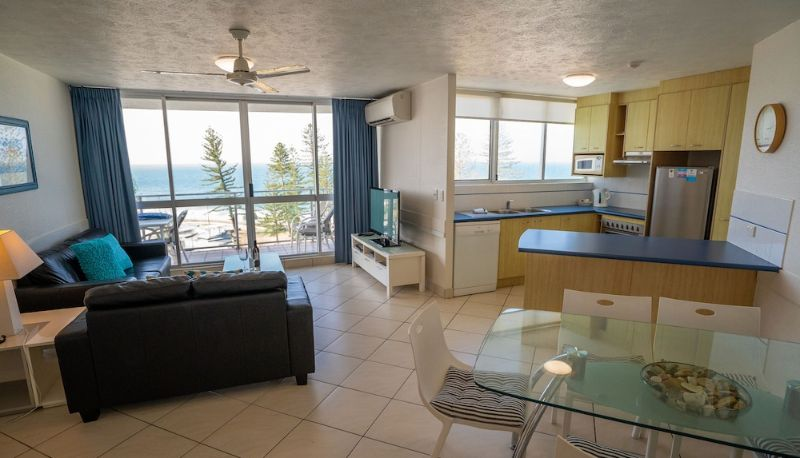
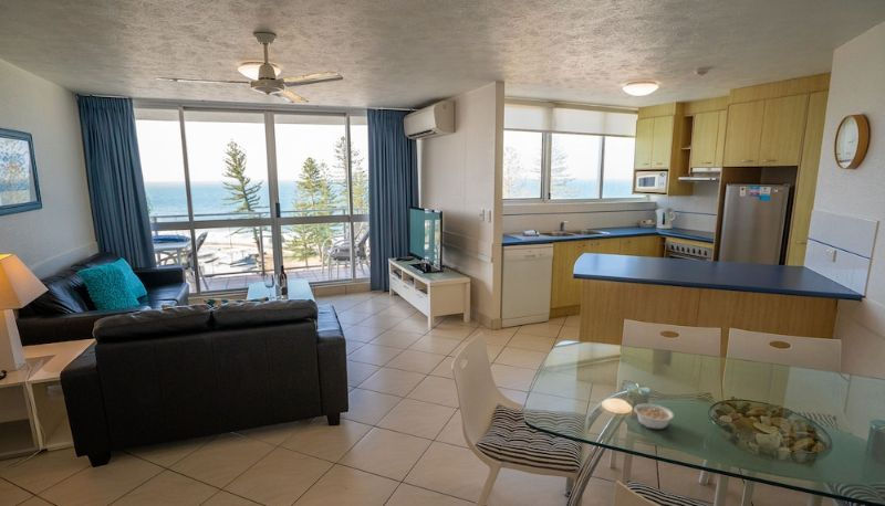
+ legume (652, 415)
